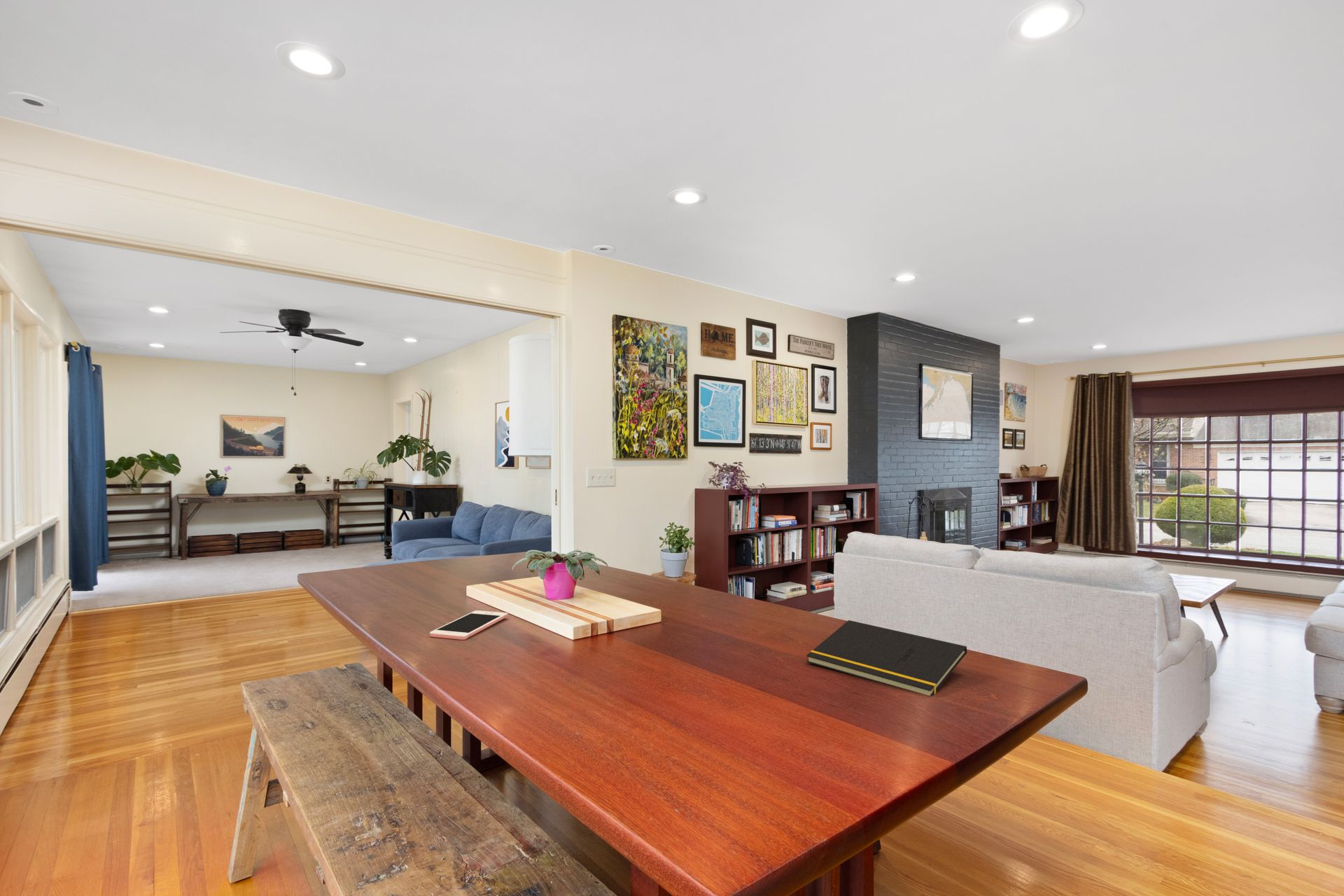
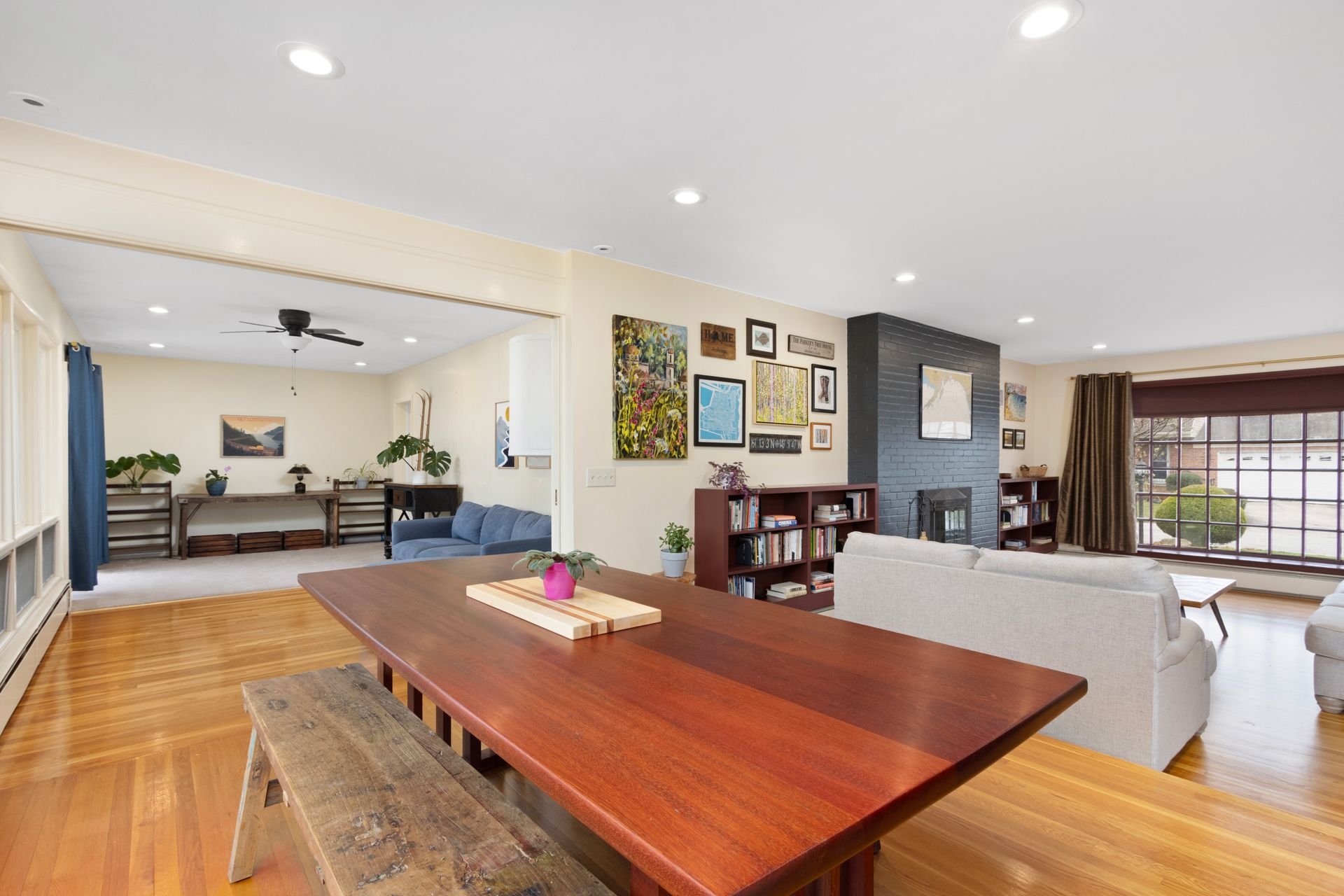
- cell phone (470, 624)
- notepad (885, 654)
